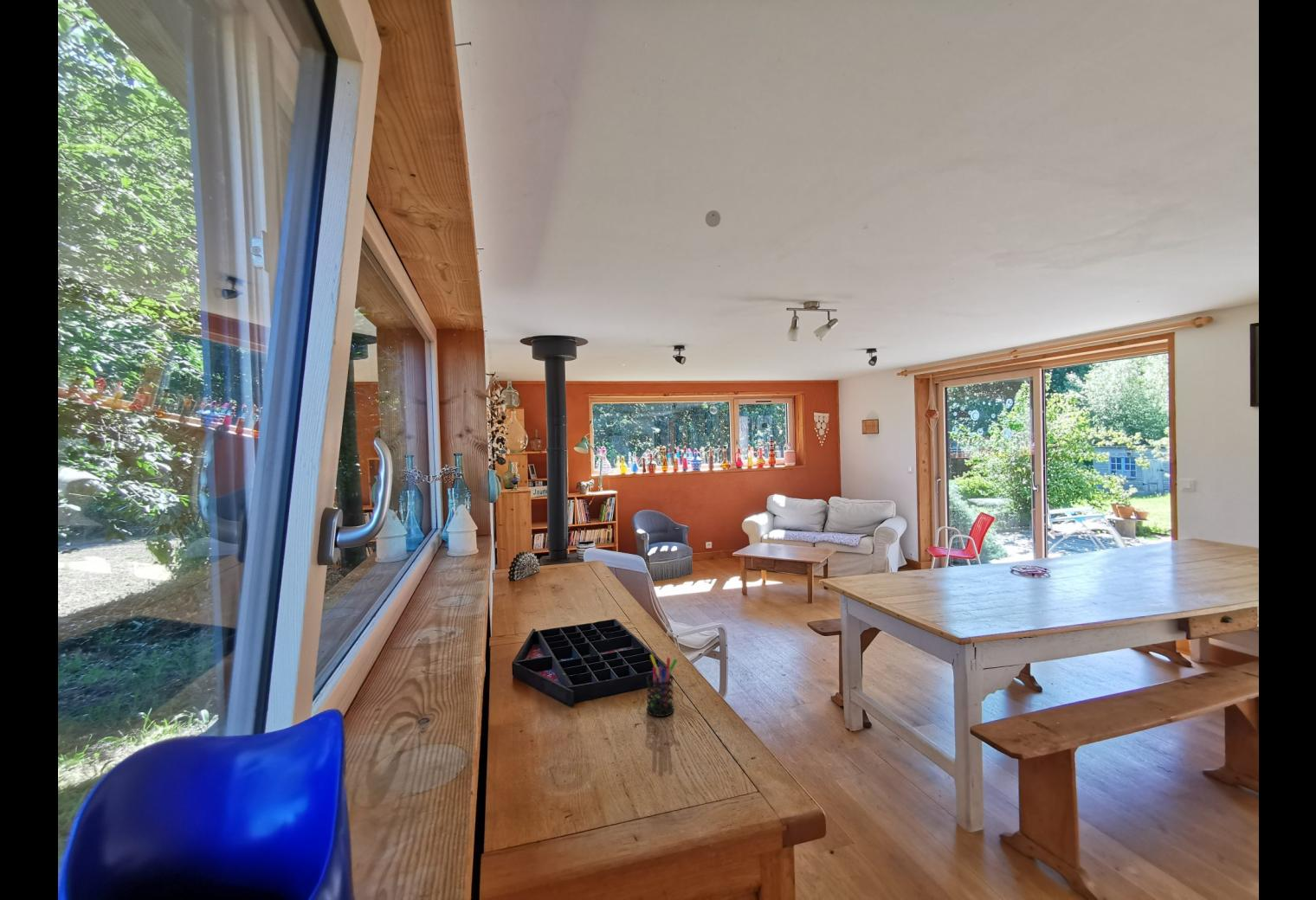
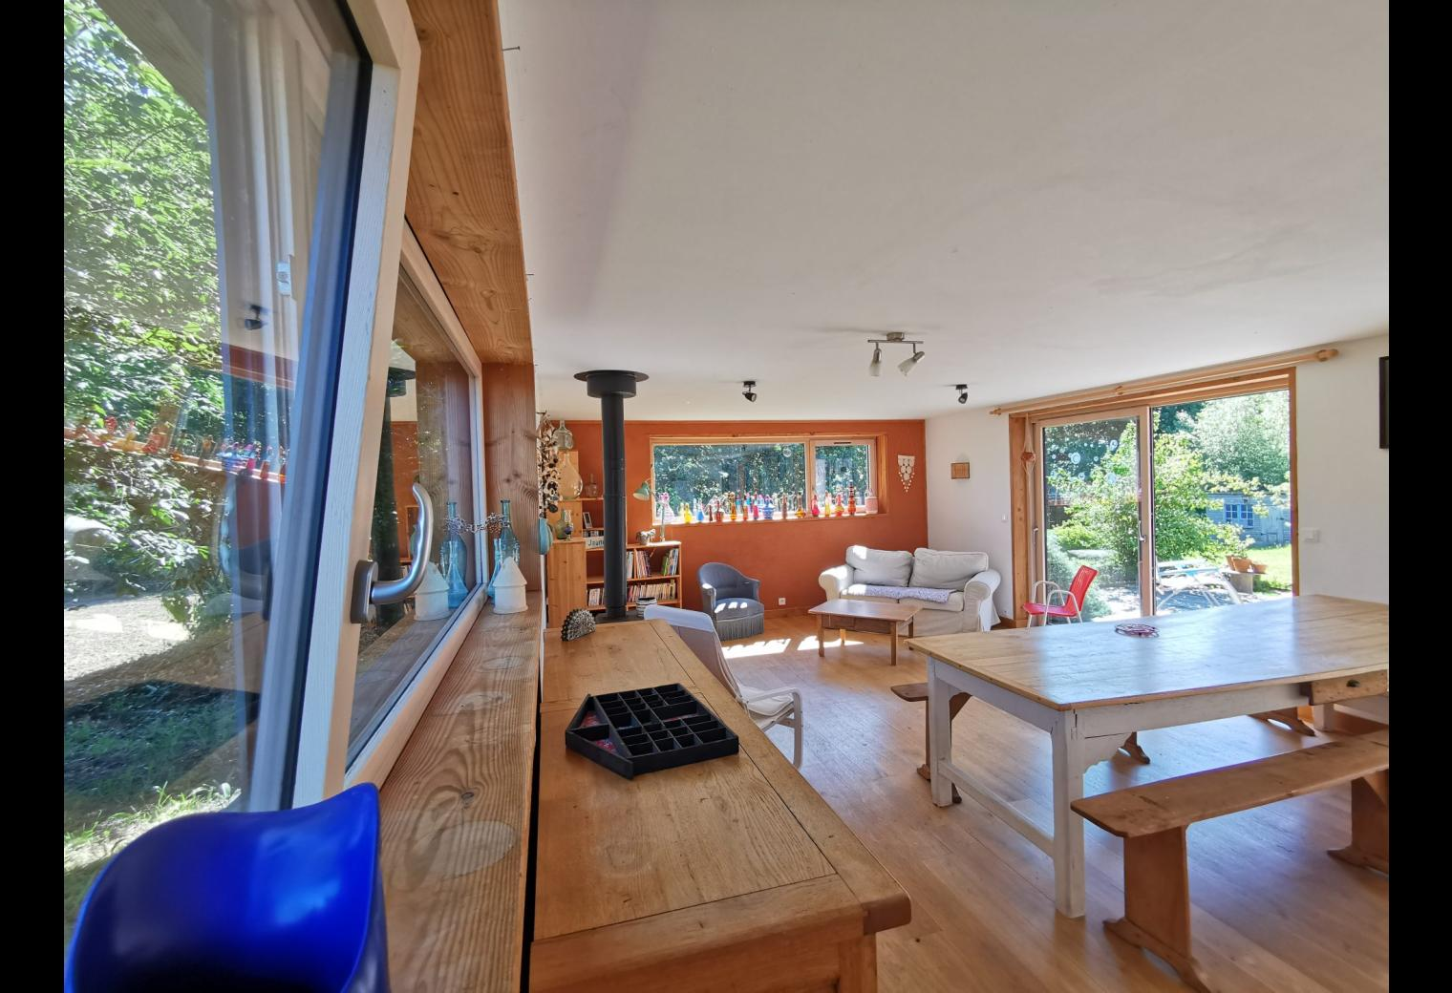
- eyeball (713, 218)
- pen holder (663, 681)
